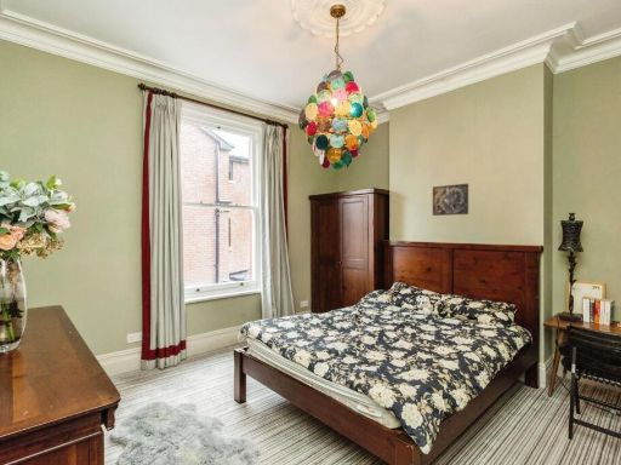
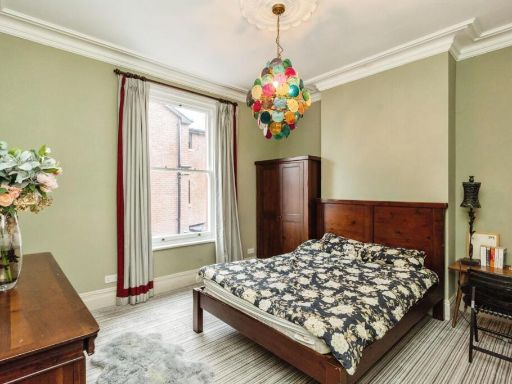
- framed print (449, 200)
